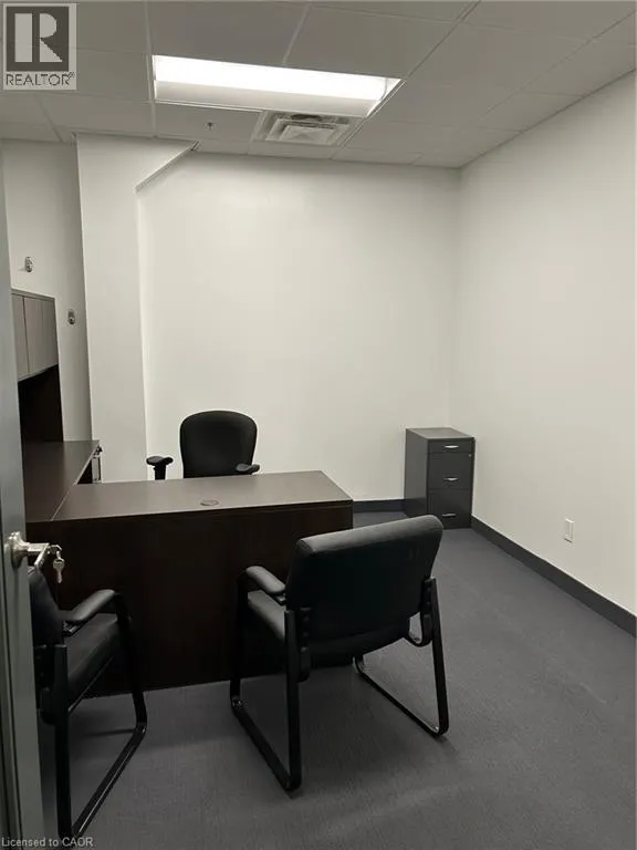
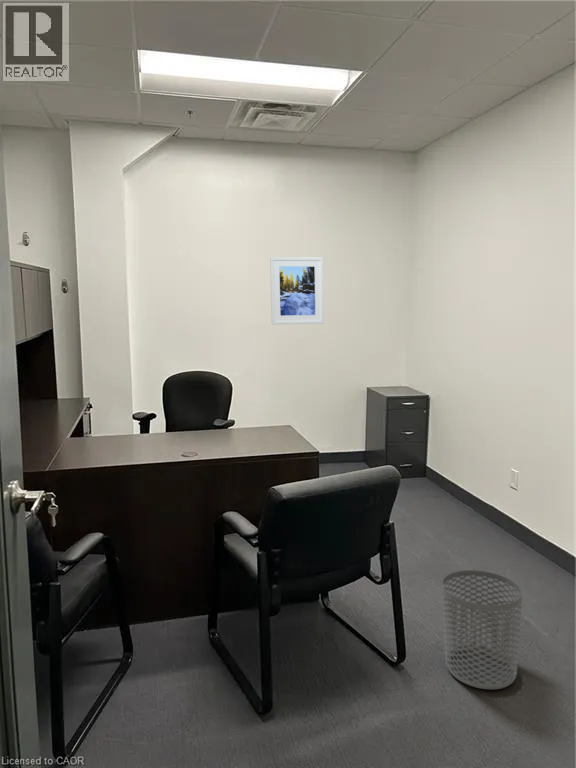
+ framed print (297, 291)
+ waste bin (480, 628)
